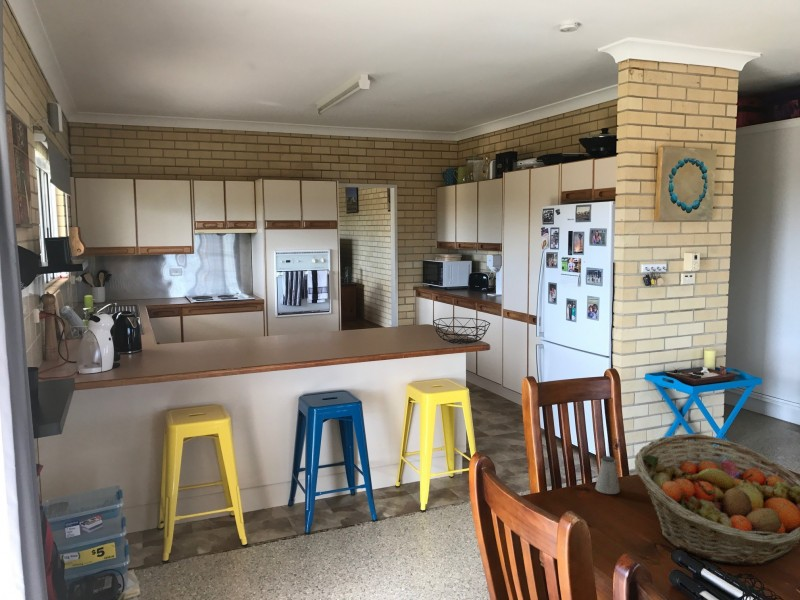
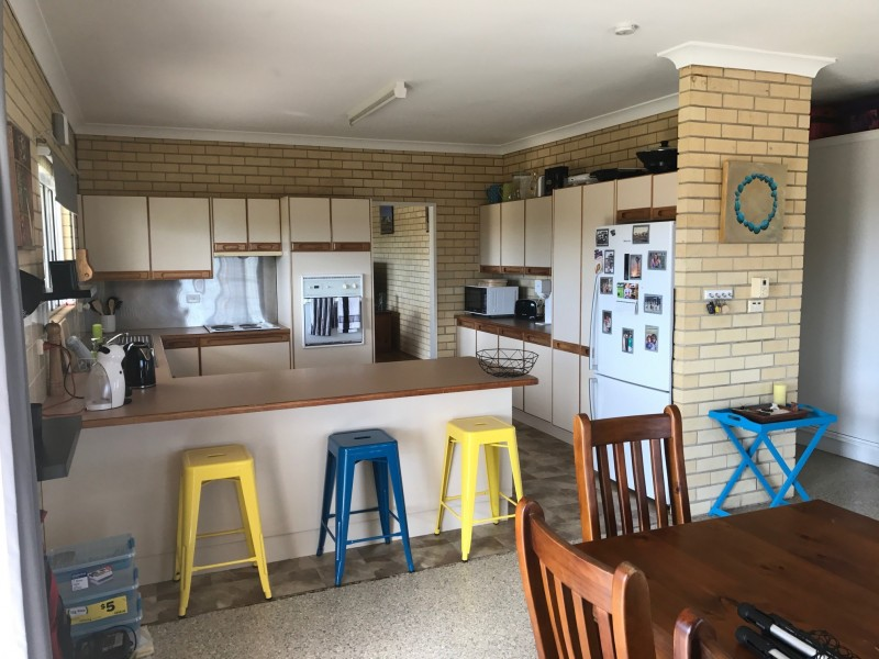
- saltshaker (607, 473)
- fruit basket (723, 495)
